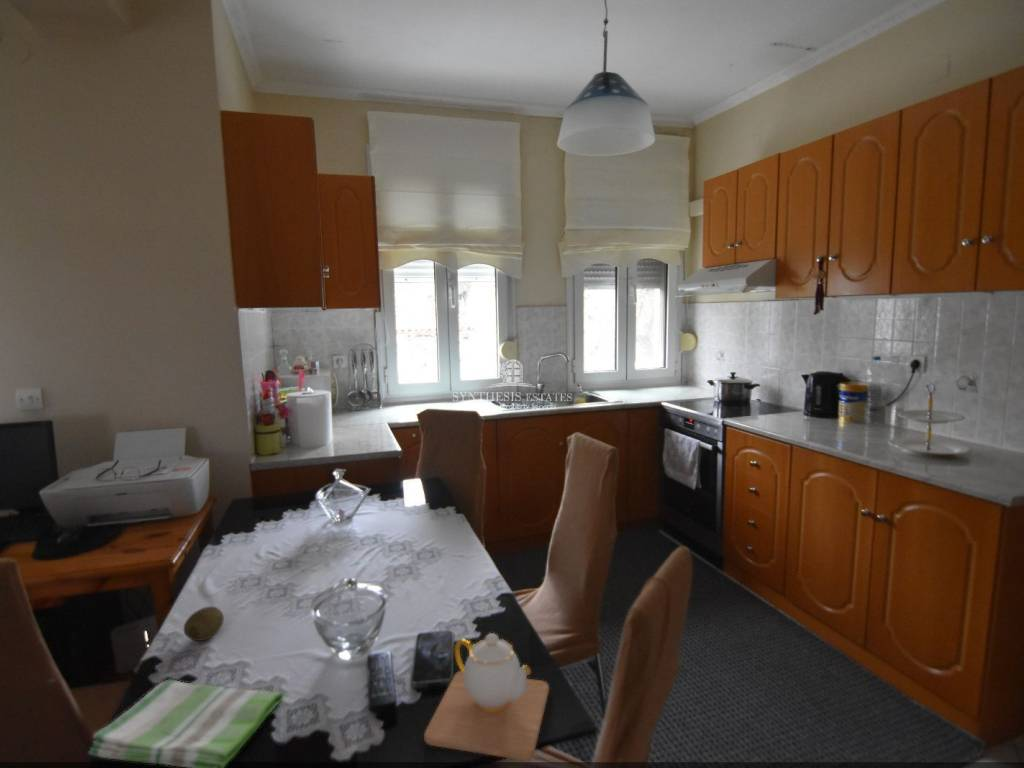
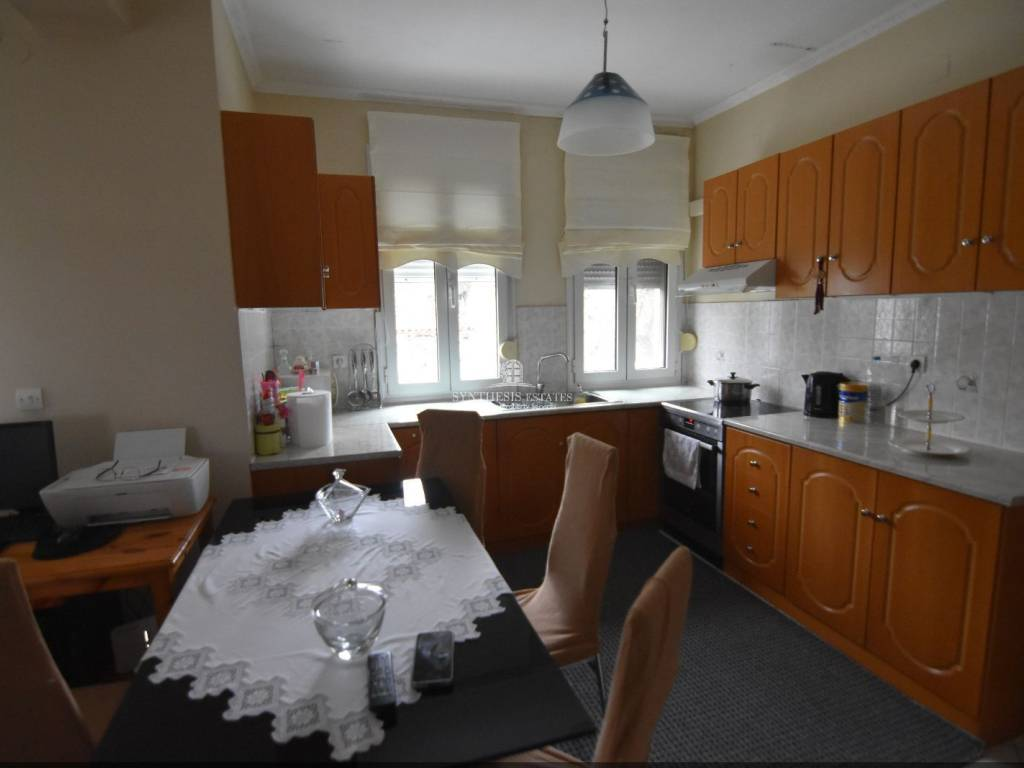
- fruit (204, 623)
- dish towel (192, 717)
- teapot (489, 677)
